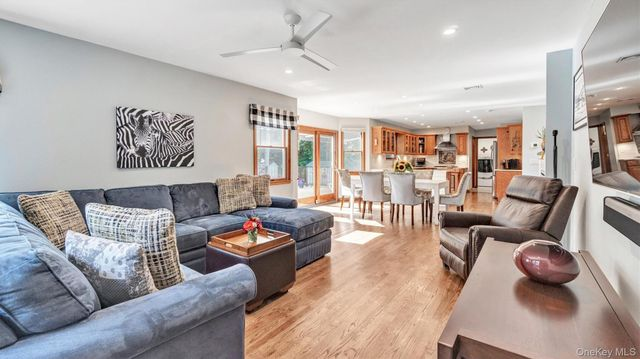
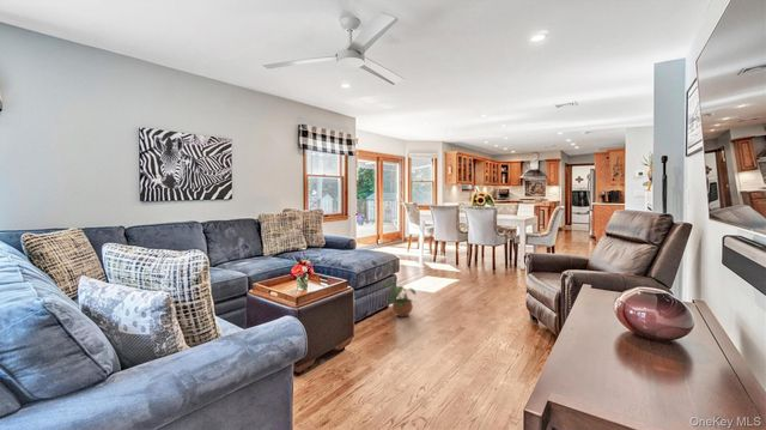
+ potted plant (397, 296)
